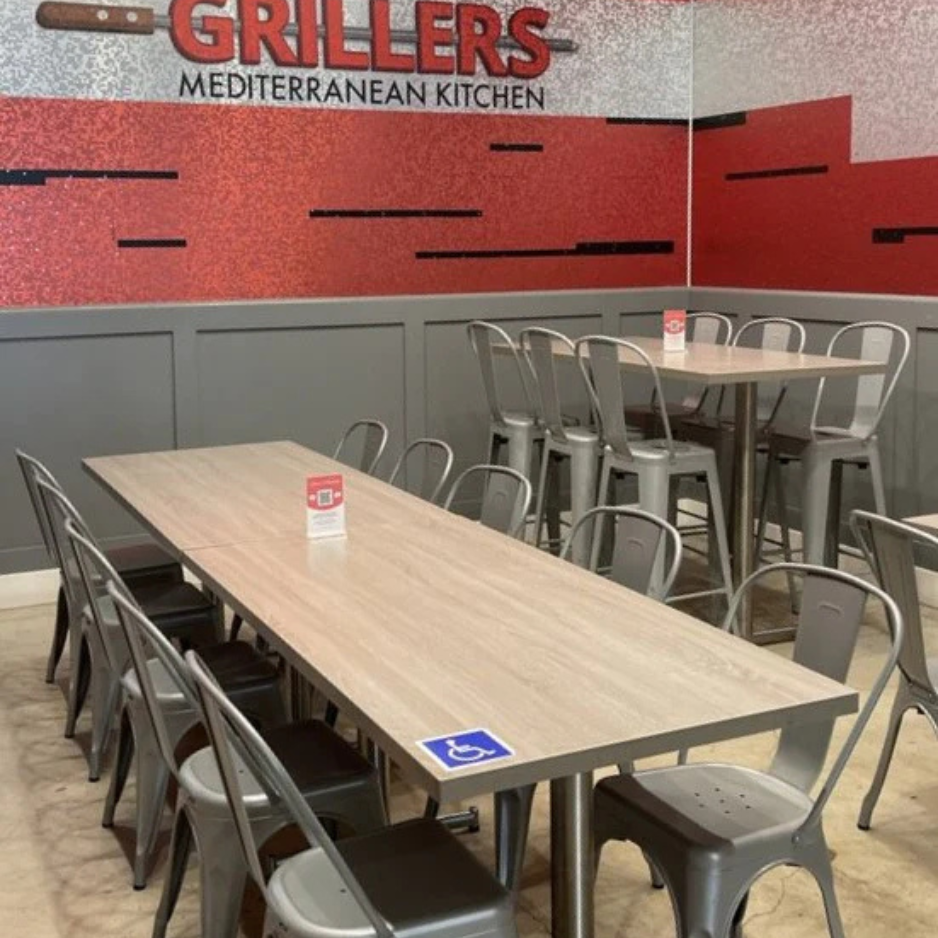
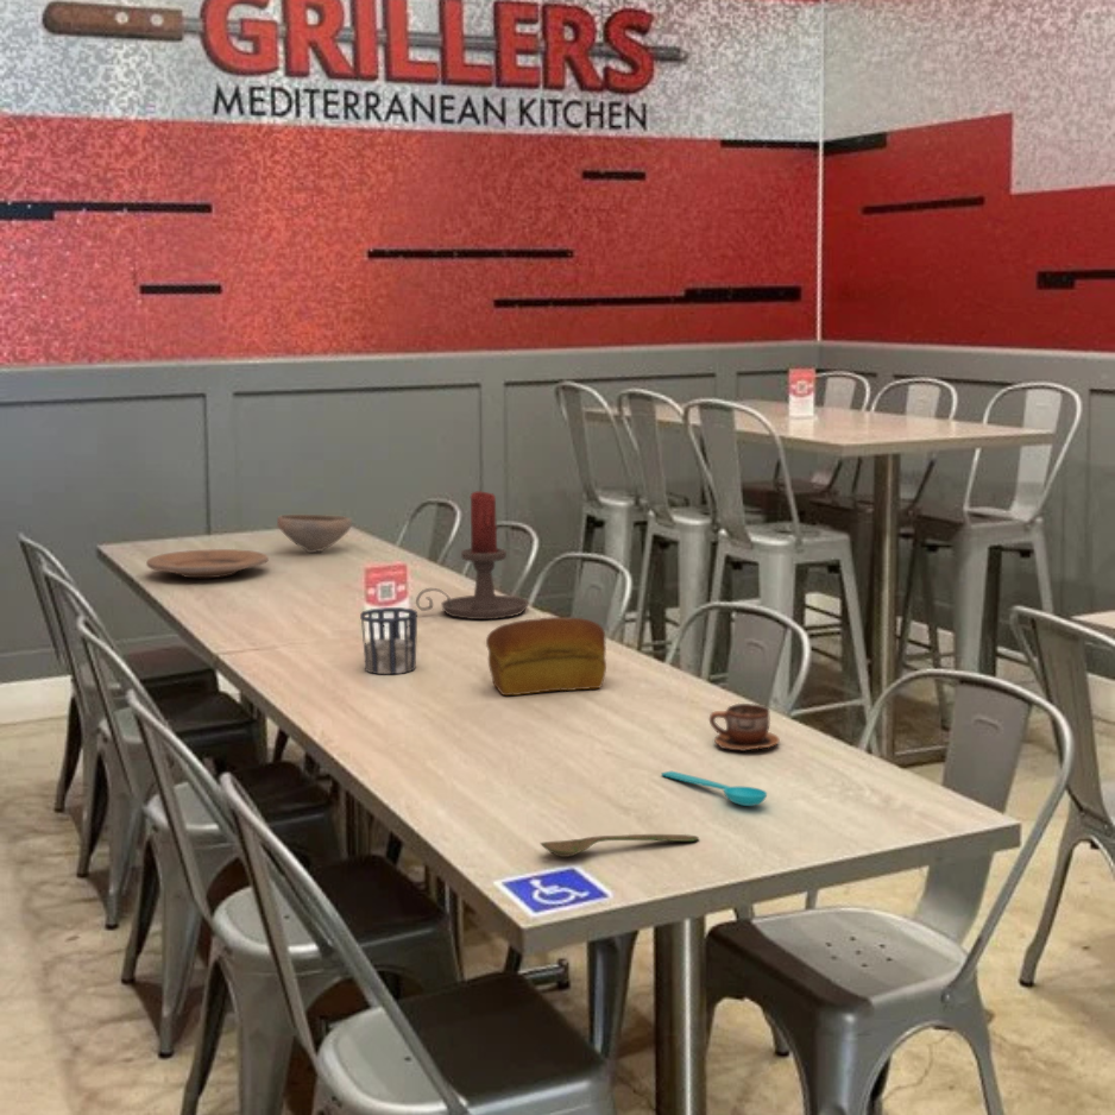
+ candle holder (471, 553)
+ bowl (314, 533)
+ spoon (712, 785)
+ cup (744, 726)
+ cup (389, 641)
+ plate (208, 565)
+ bread (547, 653)
+ spoon (621, 839)
